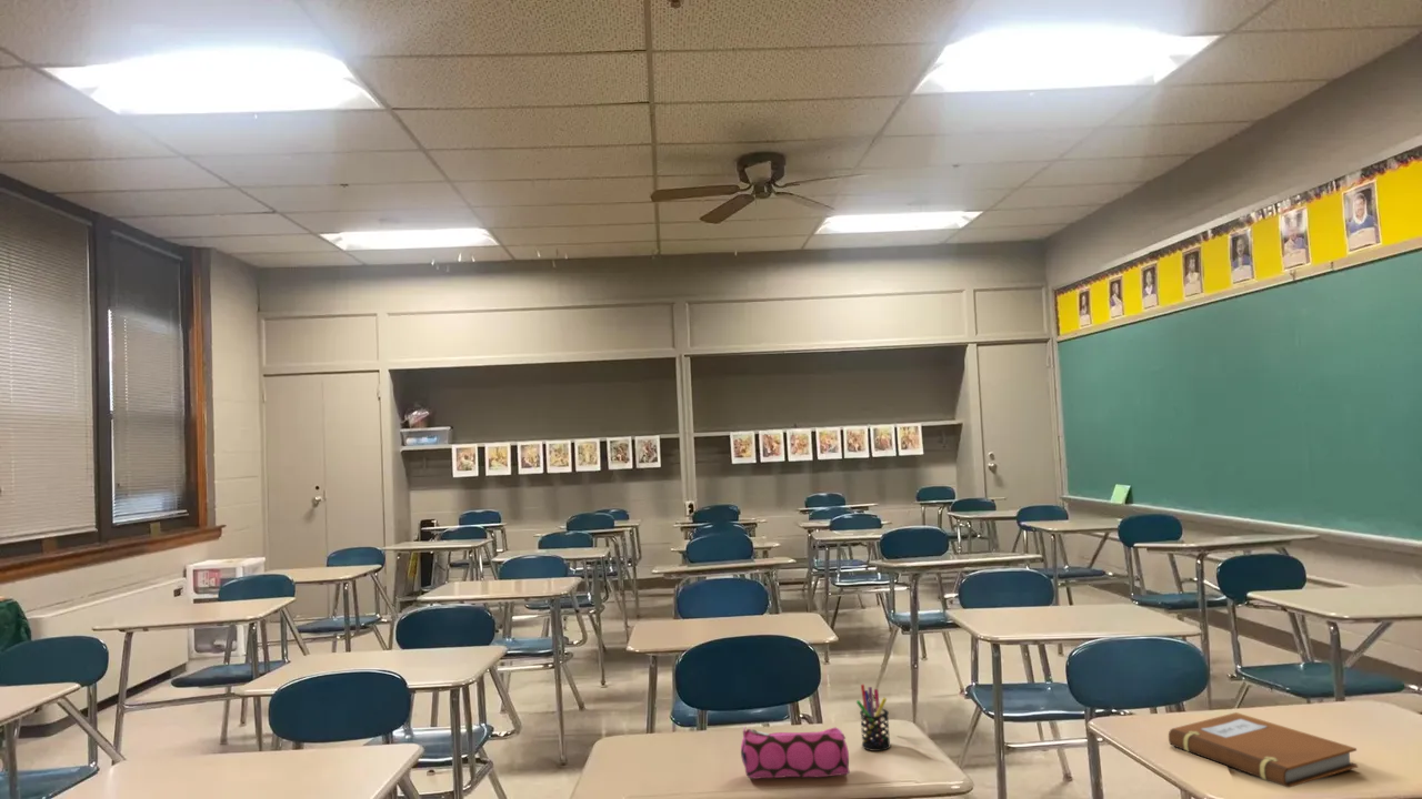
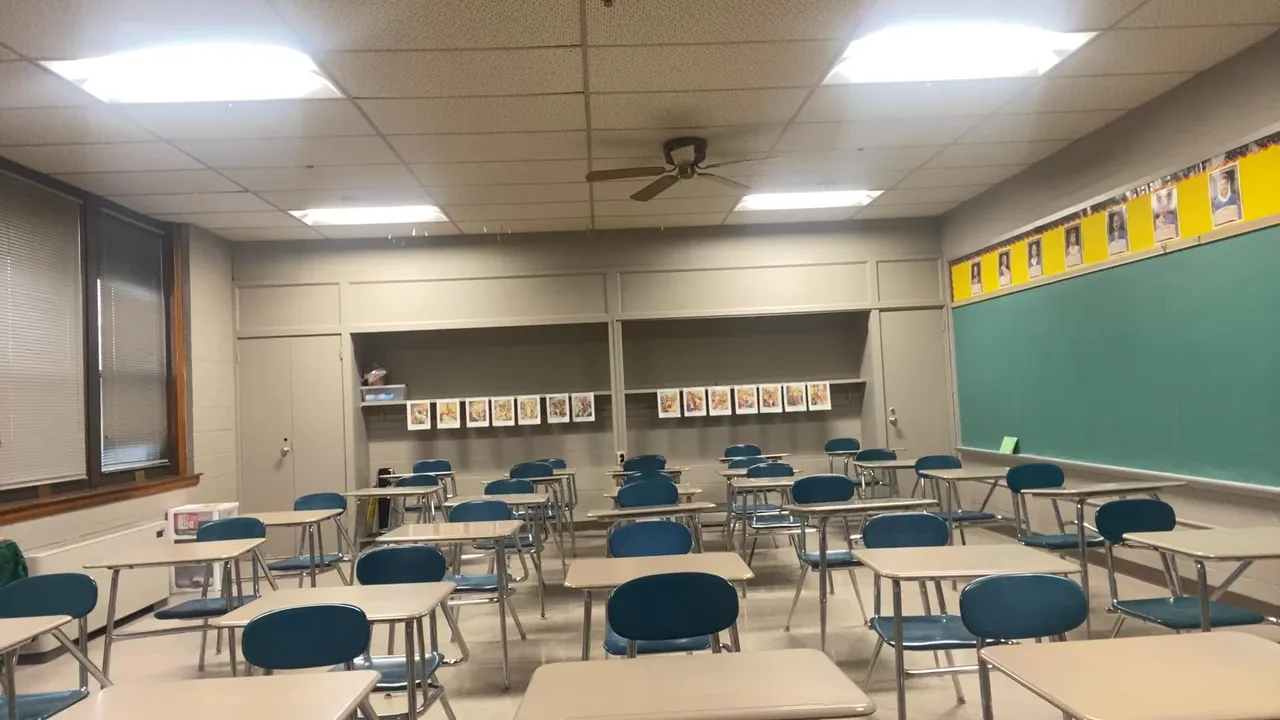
- pen holder (870, 717)
- pencil case (794, 750)
- notebook (1254, 746)
